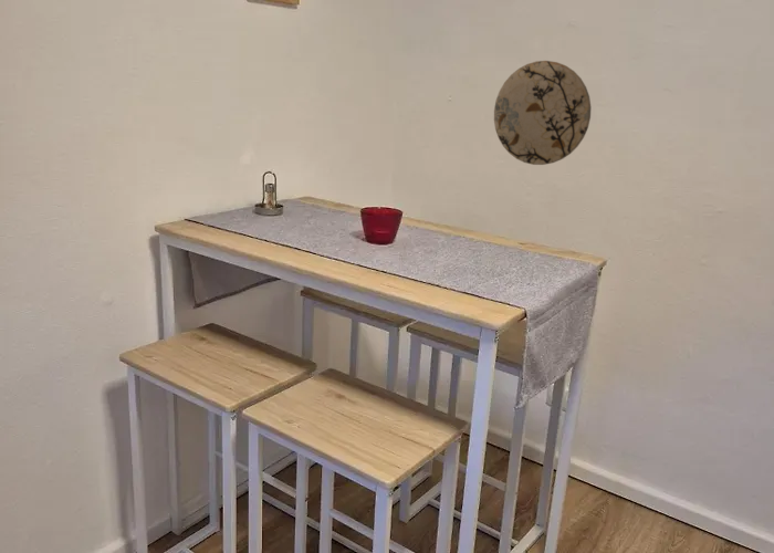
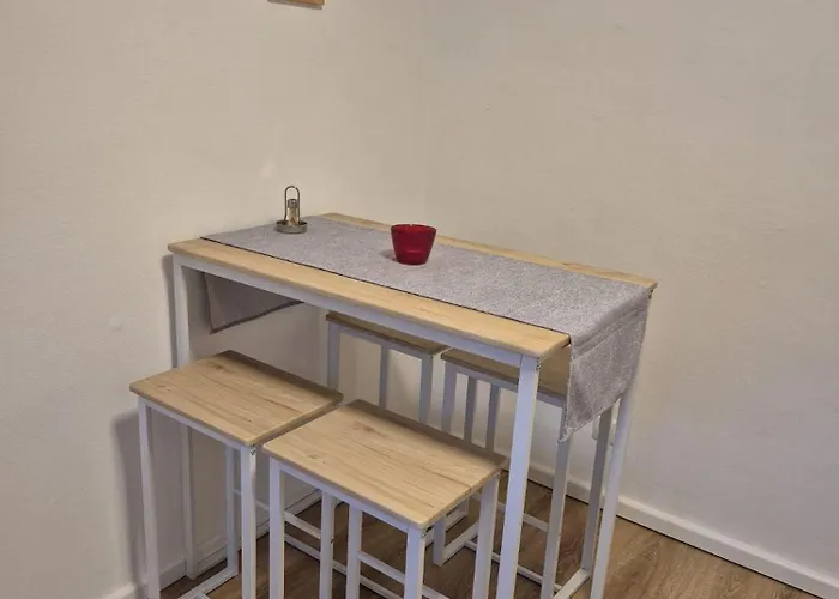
- decorative plate (540, 113)
